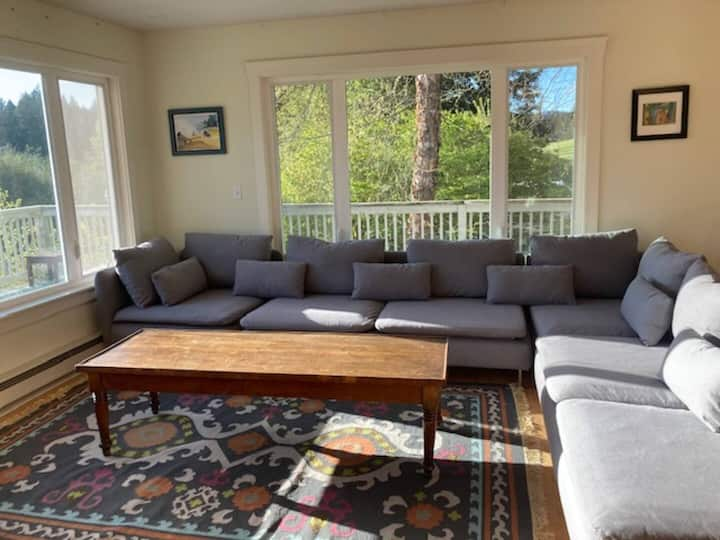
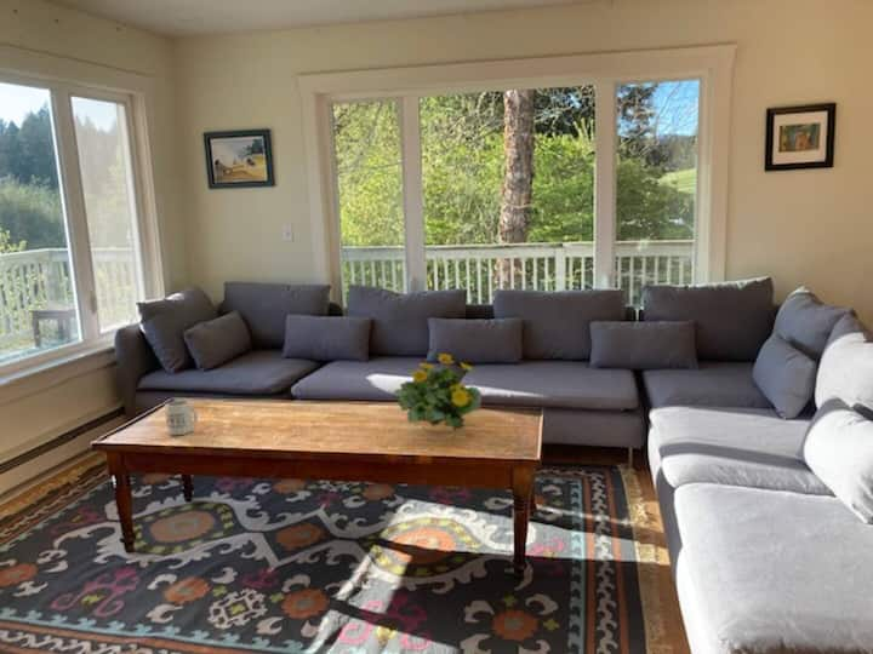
+ mug (179, 417)
+ flowering plant (436, 391)
